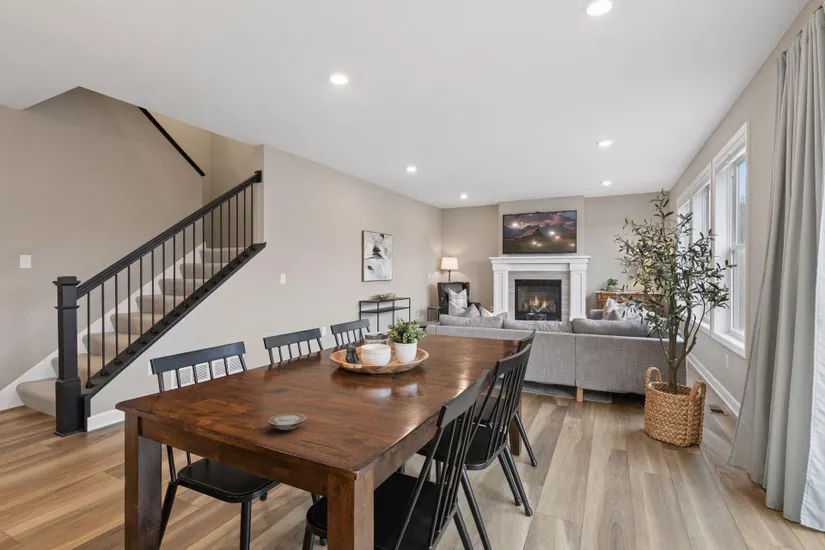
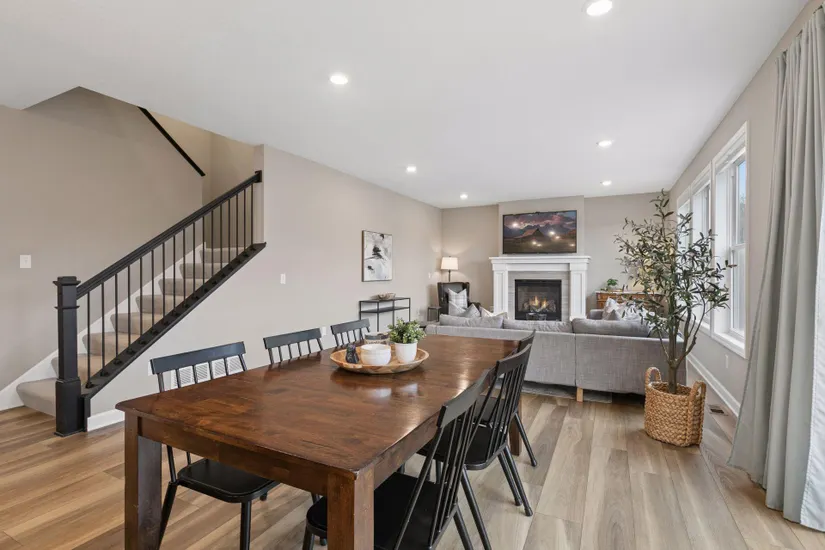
- plate (287, 422)
